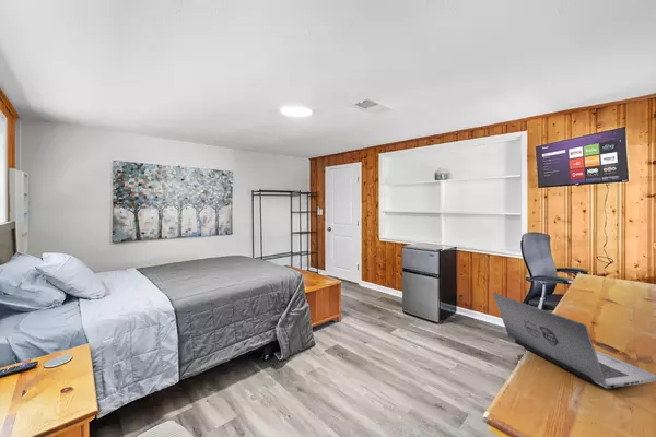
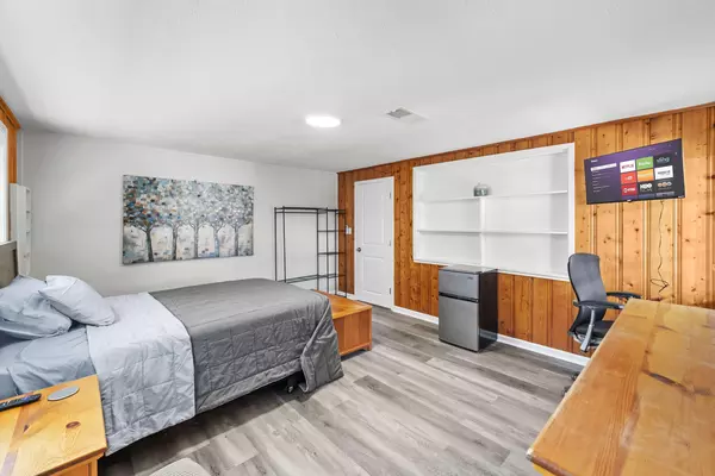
- laptop (564, 331)
